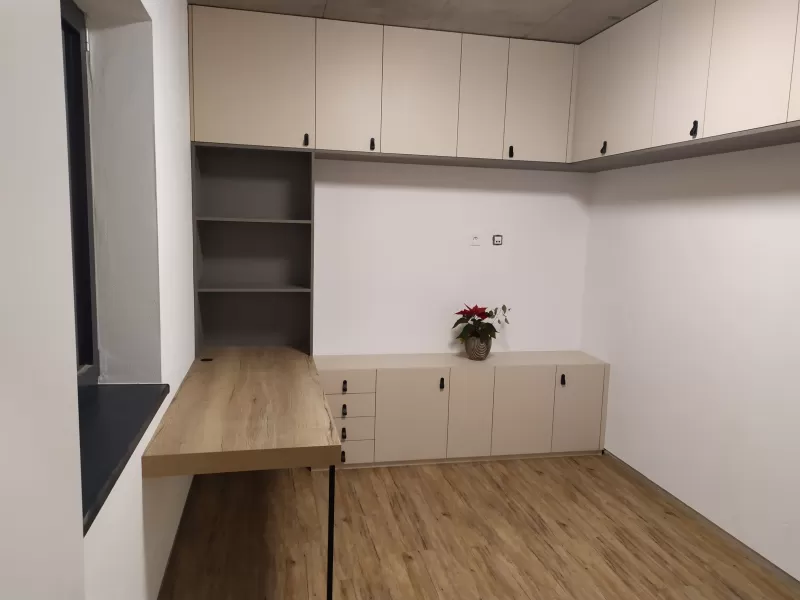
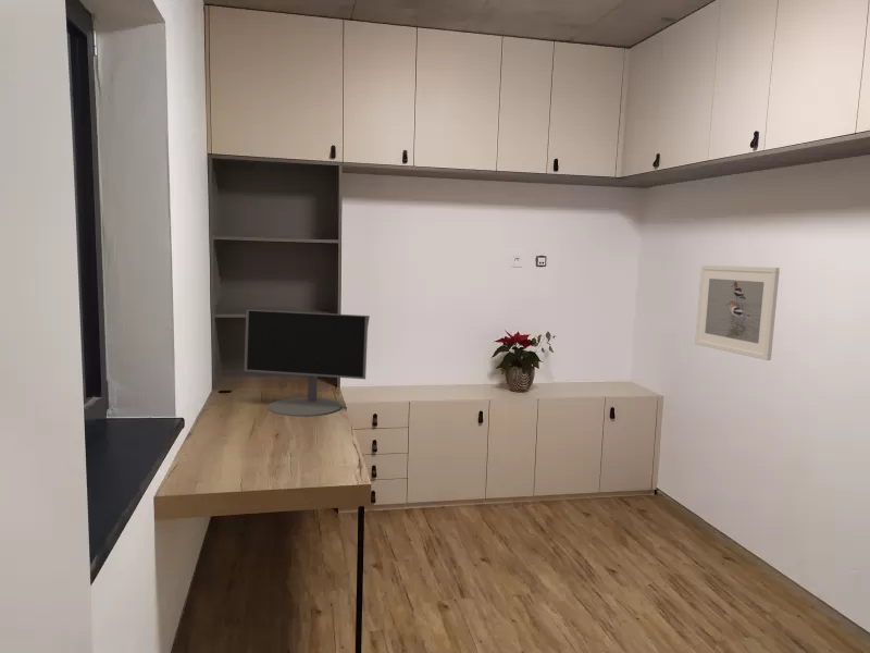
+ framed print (733, 309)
+ computer monitor (304, 360)
